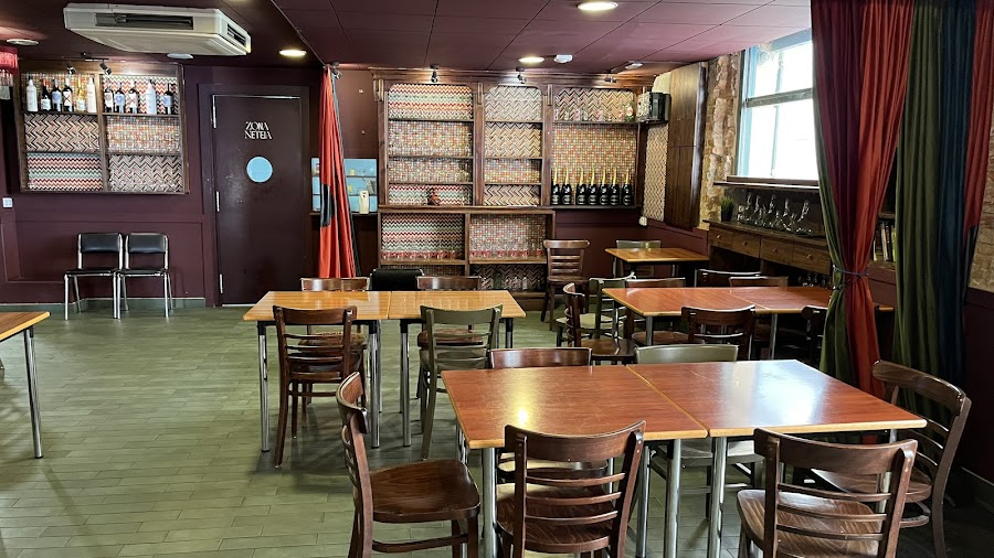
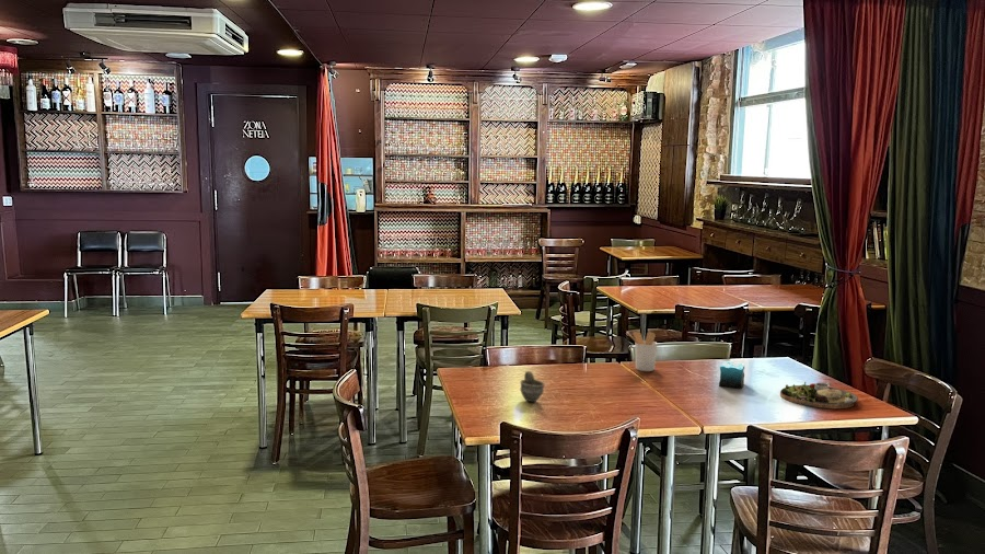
+ dinner plate (819, 390)
+ cup (532, 386)
+ candle (732, 370)
+ utensil holder (640, 349)
